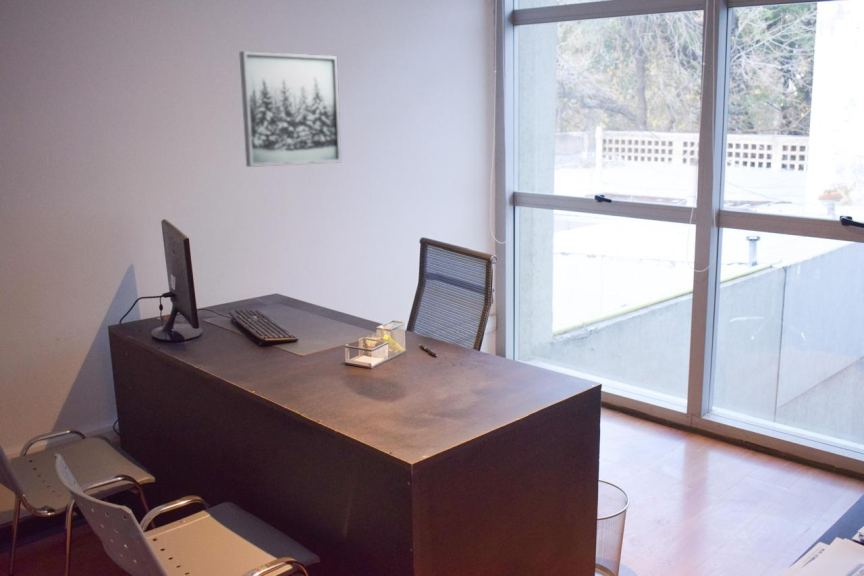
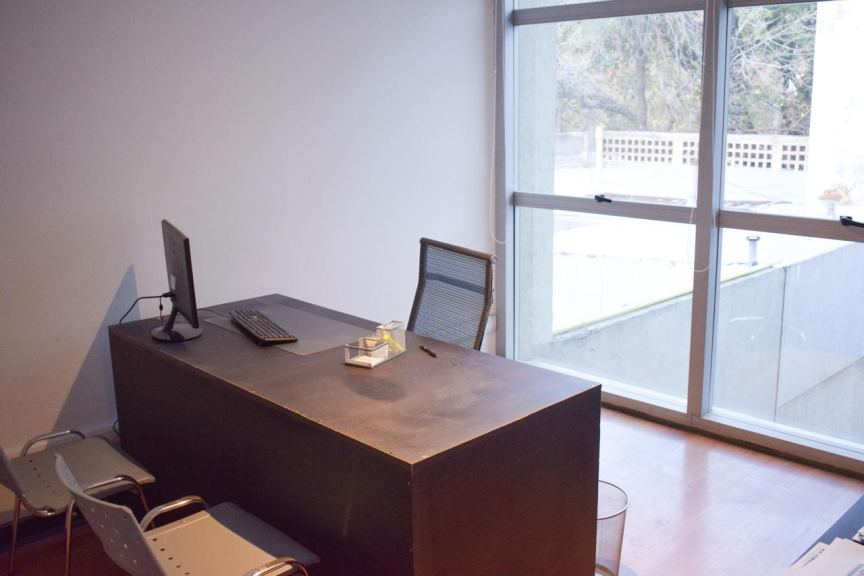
- wall art (292, 109)
